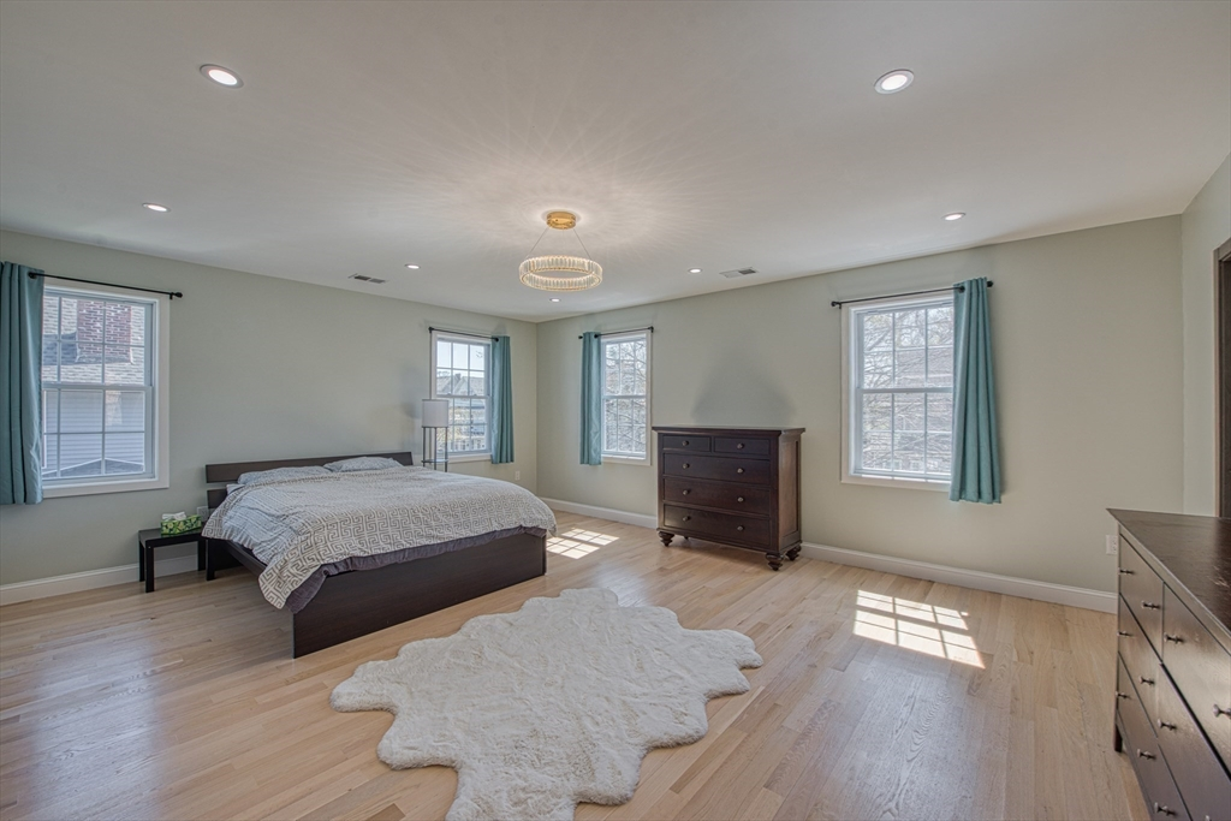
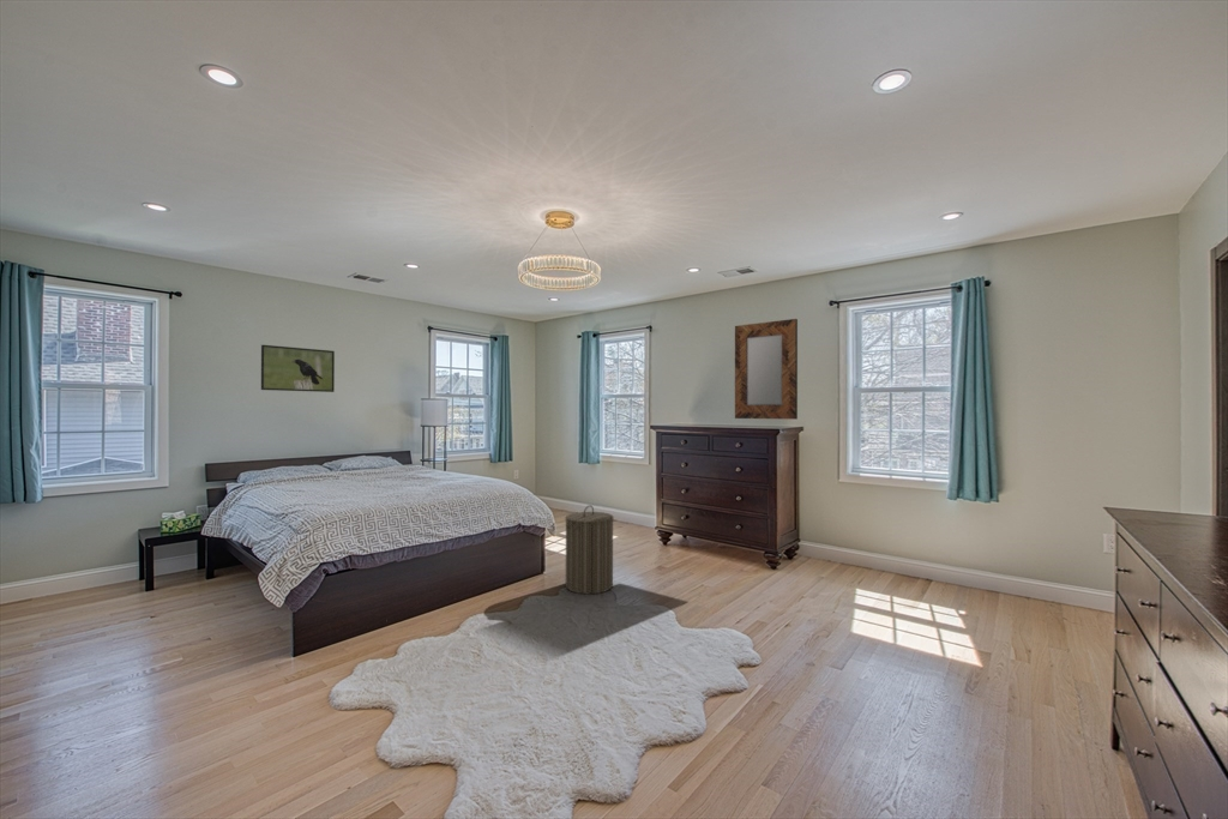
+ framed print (299, 369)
+ home mirror (764, 371)
+ laundry hamper (589, 544)
